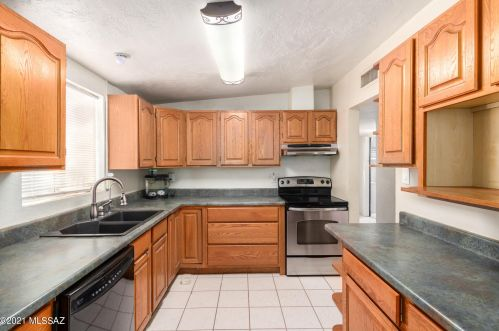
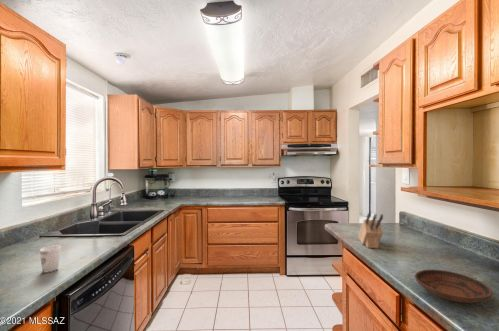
+ bowl (450, 287)
+ knife block (370, 227)
+ cup (50, 259)
